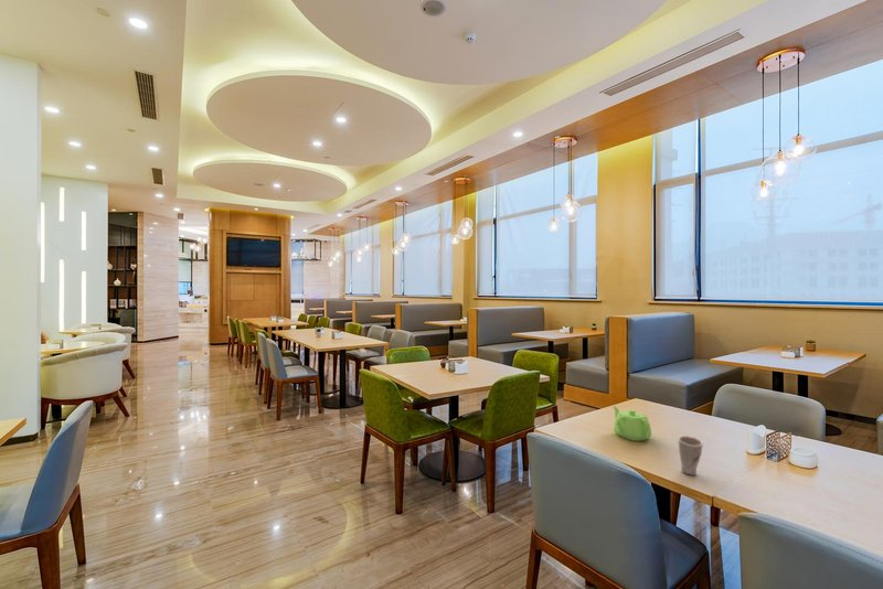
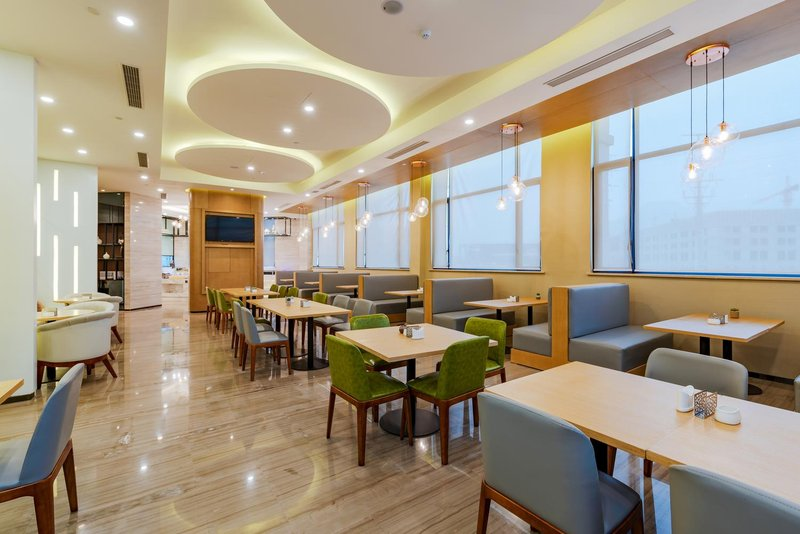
- cup (690, 457)
- teapot (629, 421)
